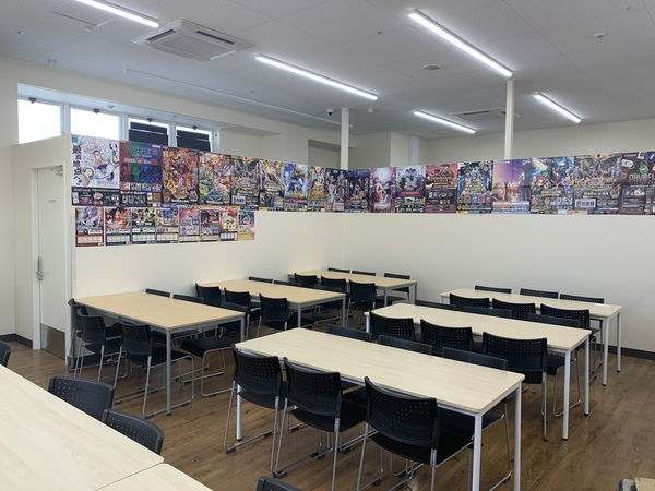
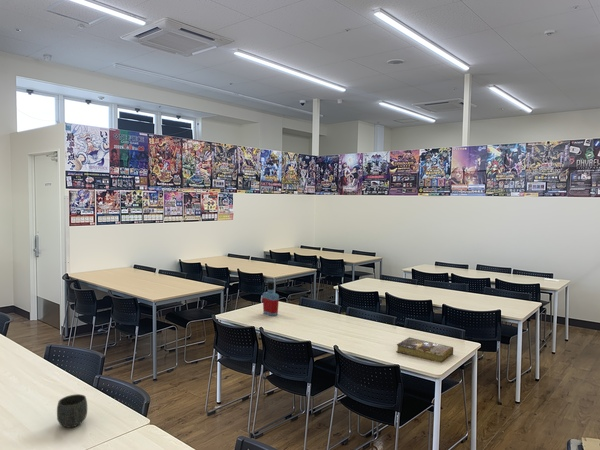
+ mug (73, 413)
+ book (424, 349)
+ bottle (270, 298)
